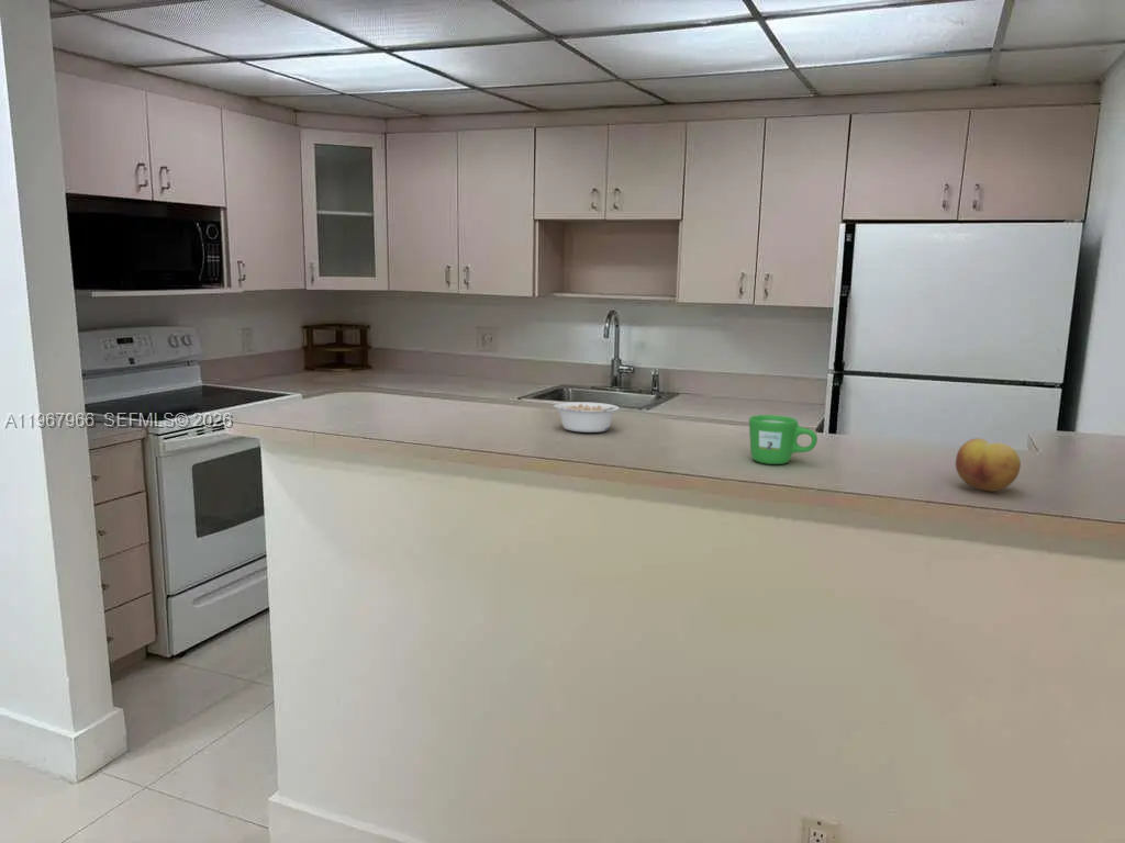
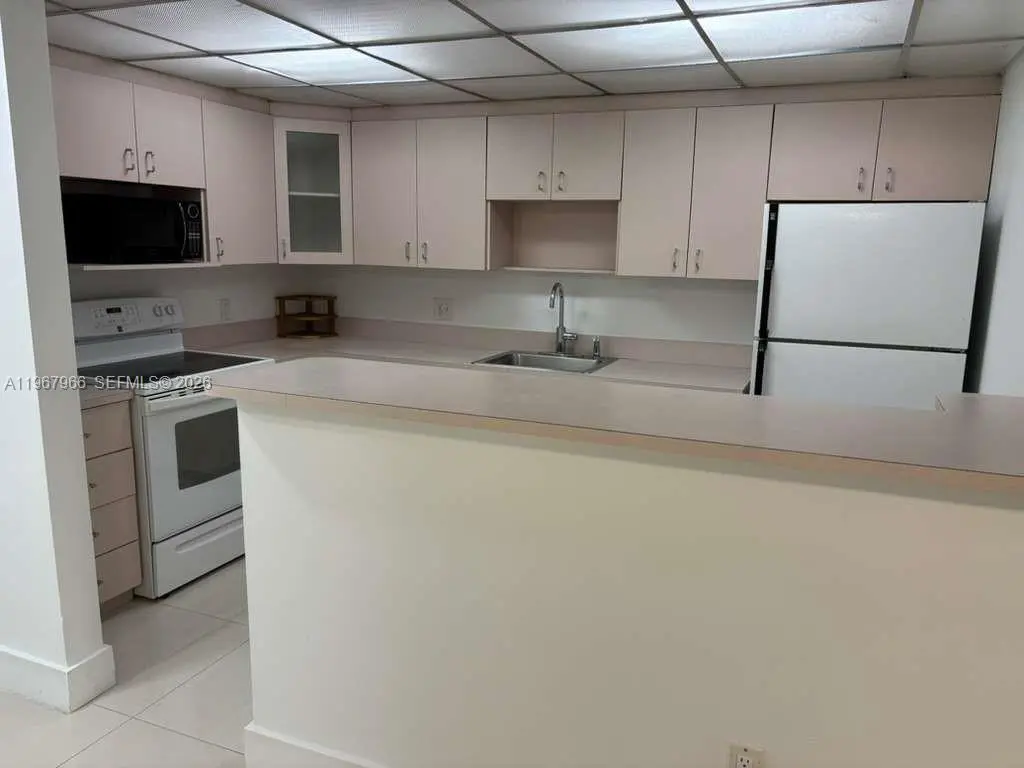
- legume (588, 415)
- fruit (987, 464)
- mug (781, 441)
